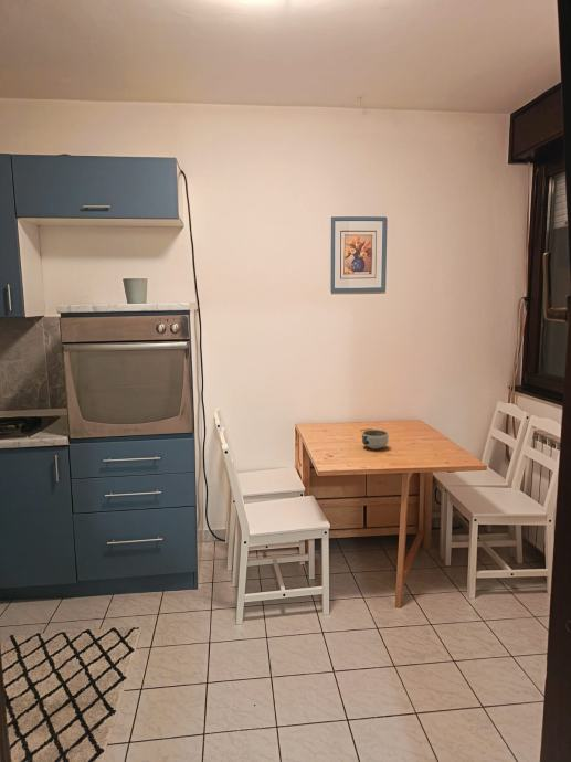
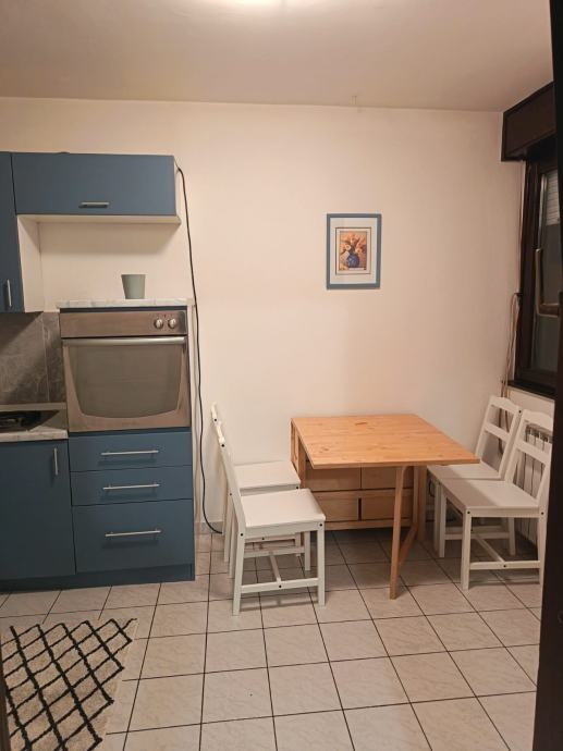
- bowl (374, 440)
